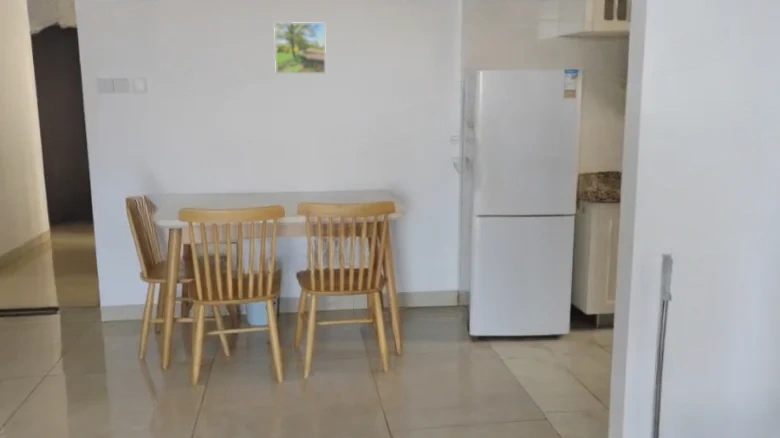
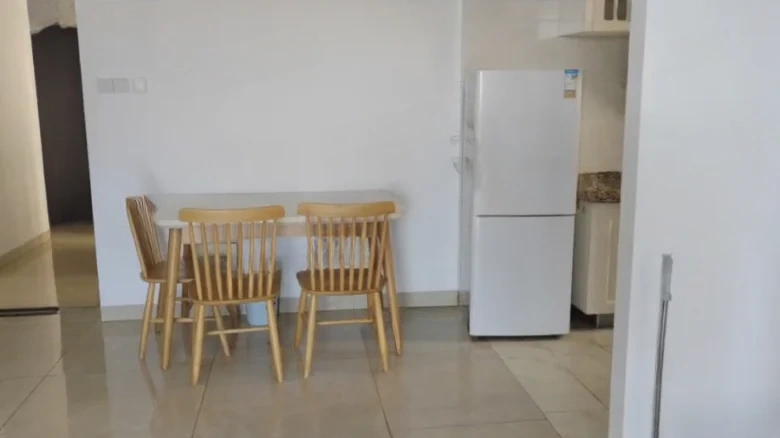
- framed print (300, 48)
